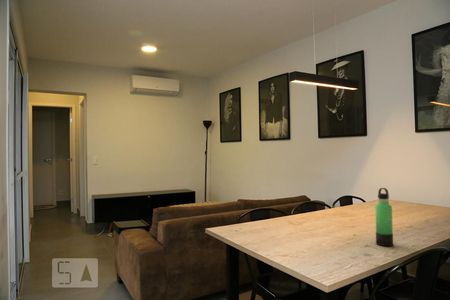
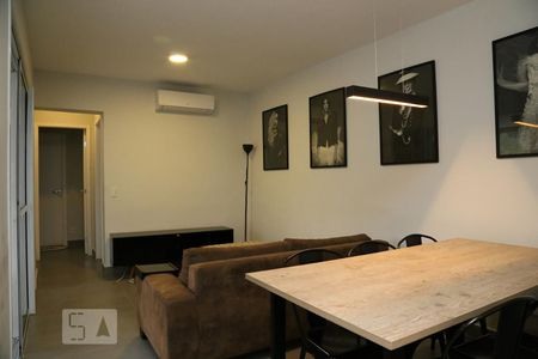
- thermos bottle (383, 215)
